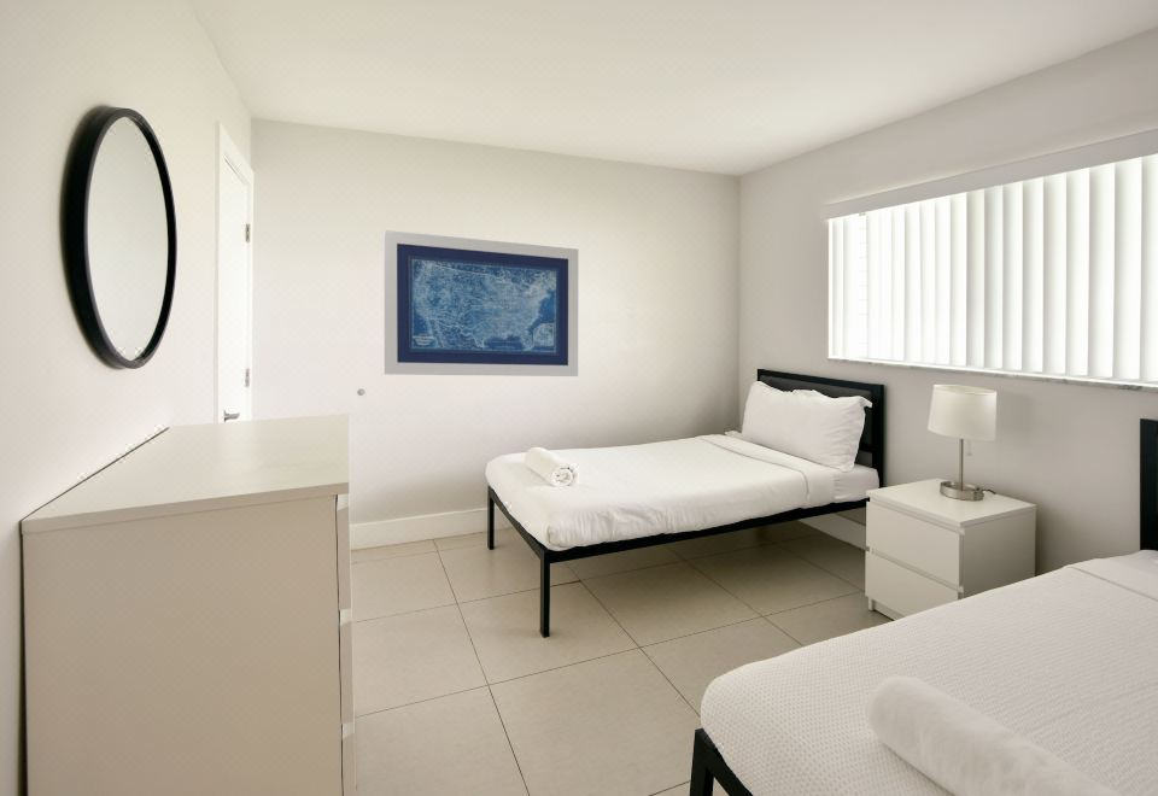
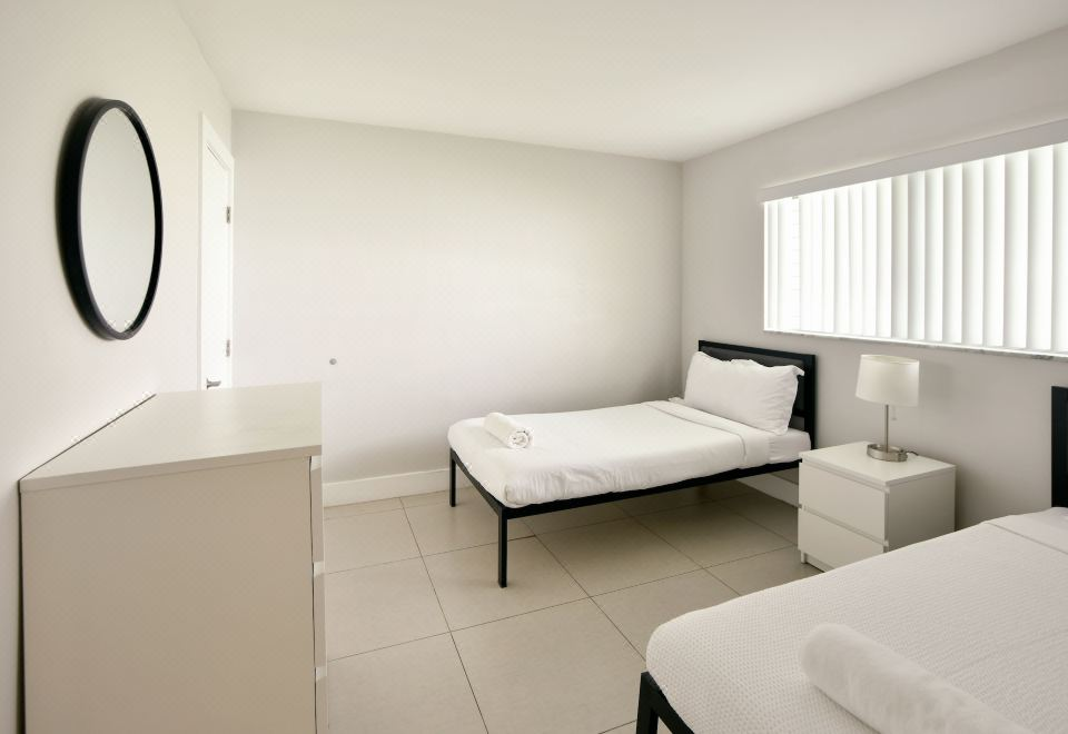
- wall art (486, 308)
